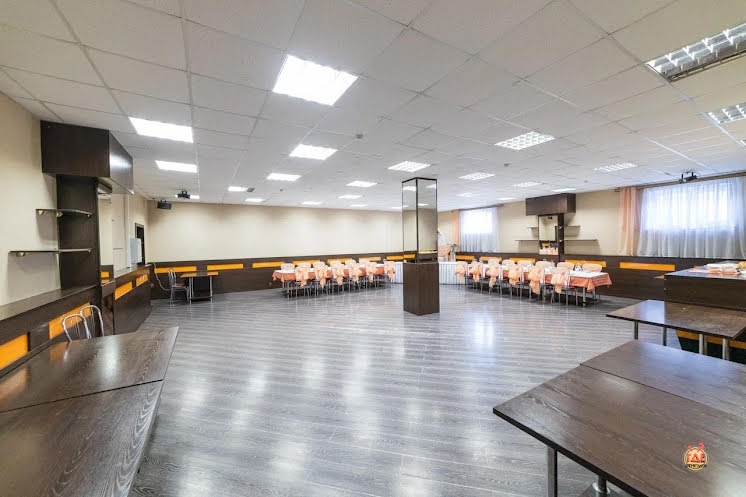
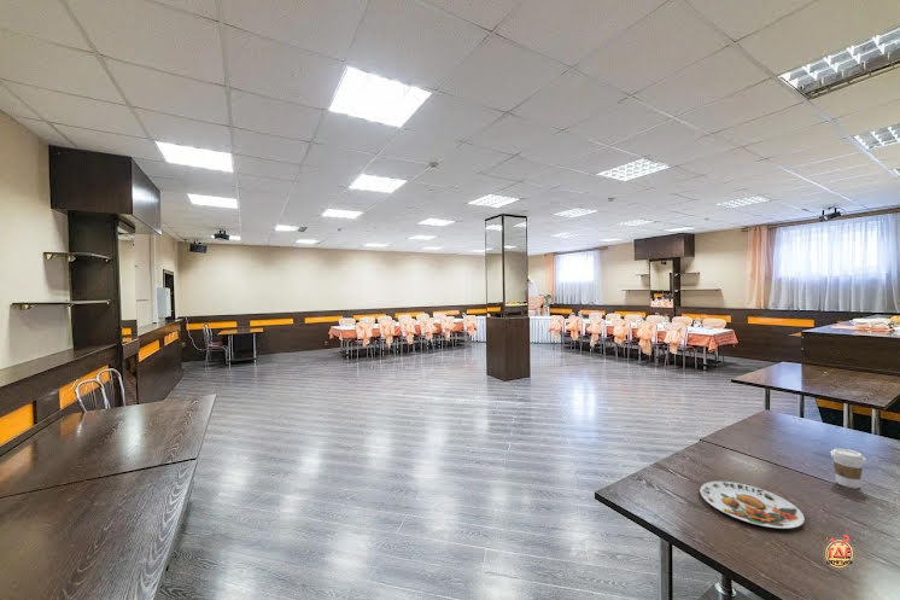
+ coffee cup (847, 467)
+ plate (748, 503)
